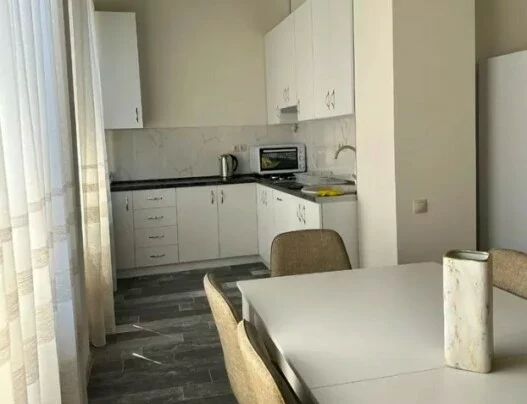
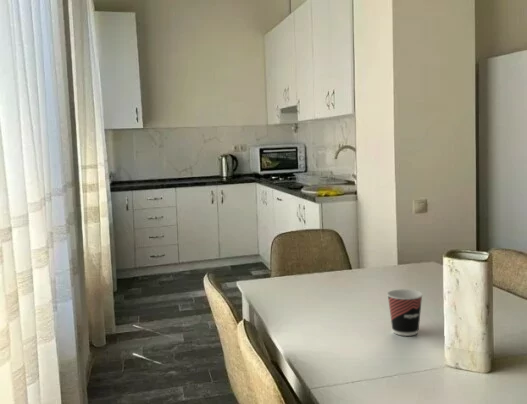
+ cup (405, 312)
